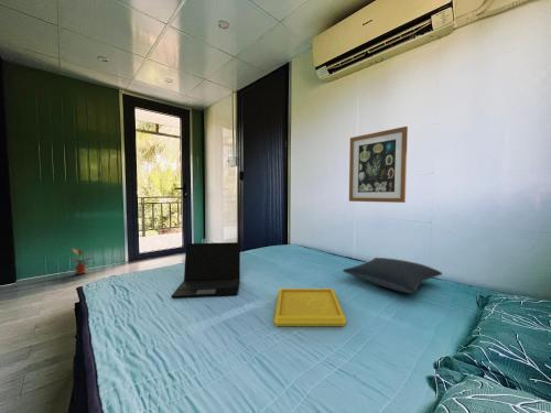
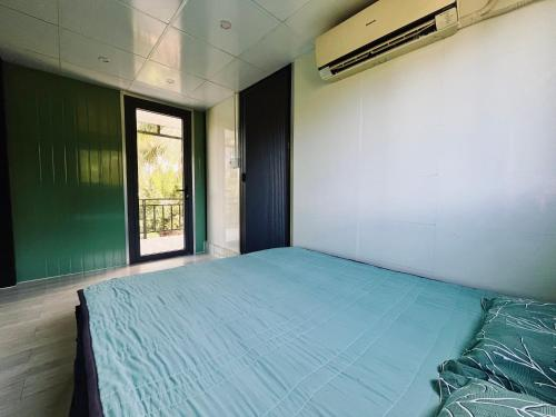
- pillow (390, 271)
- serving tray (307, 304)
- wall art (375, 167)
- potted plant (80, 261)
- laptop (209, 267)
